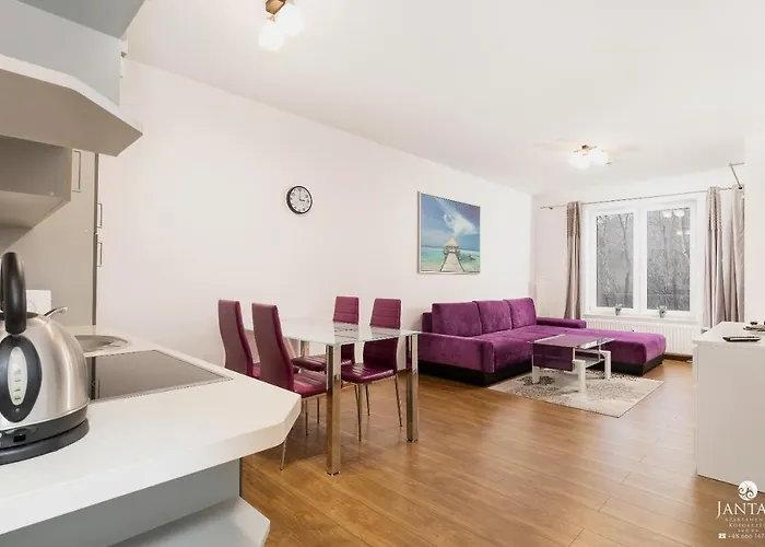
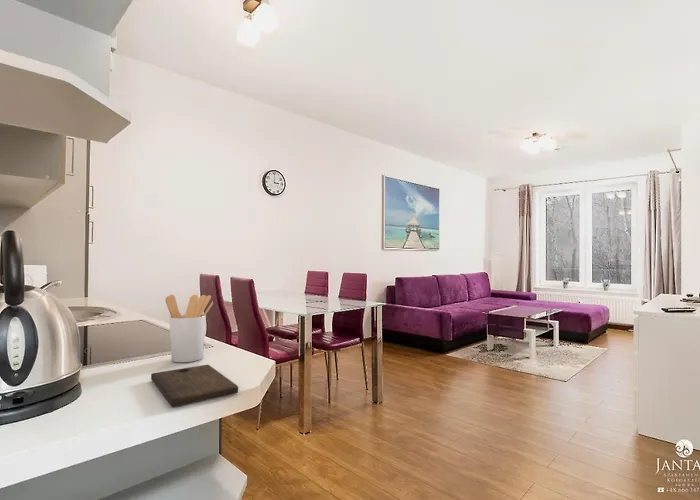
+ cutting board (192, 382)
+ utensil holder (191, 325)
